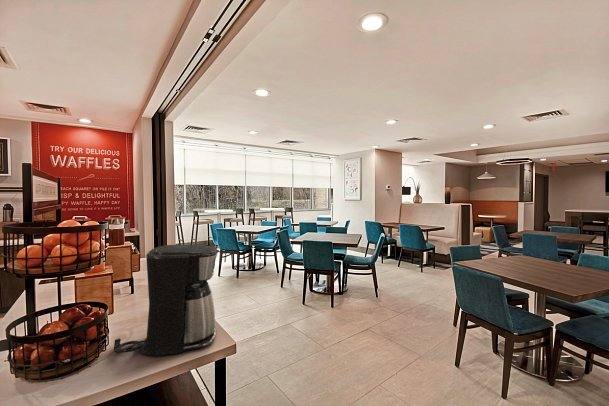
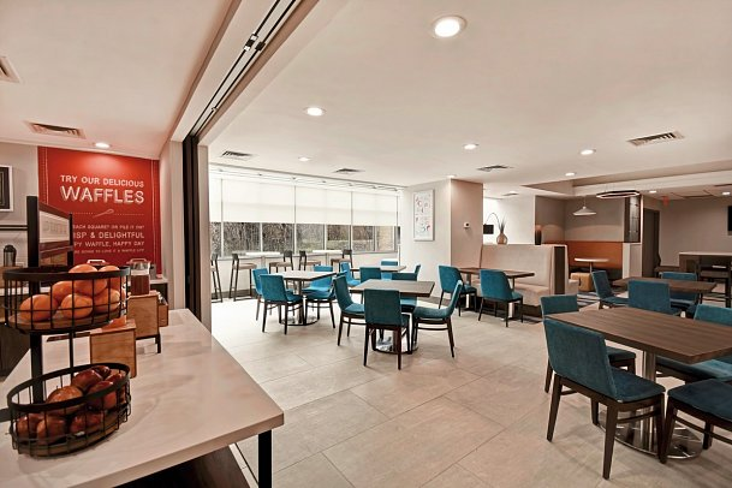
- coffee maker (172, 292)
